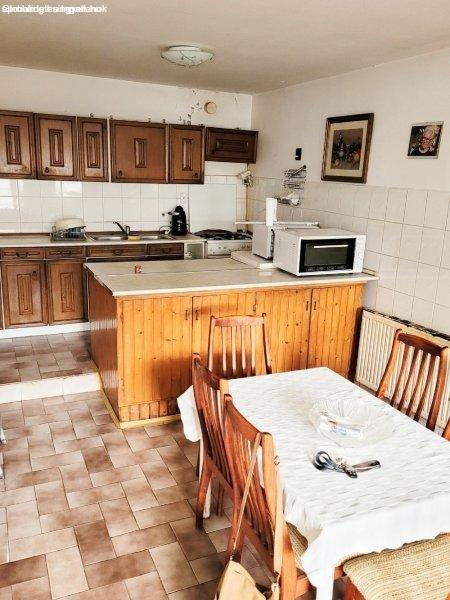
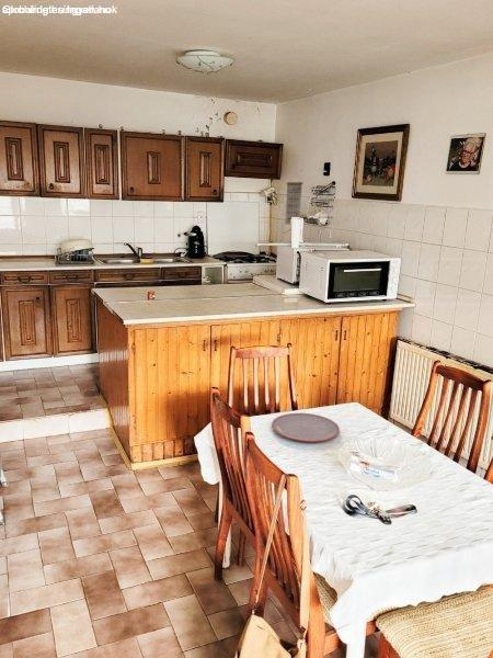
+ calendar (294, 198)
+ plate (305, 428)
